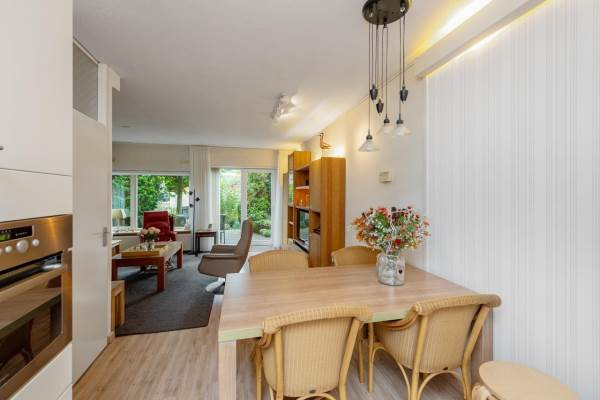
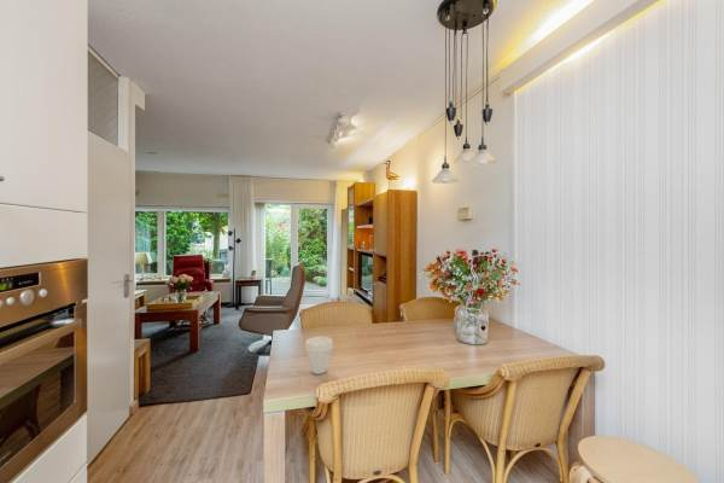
+ cup (319, 355)
